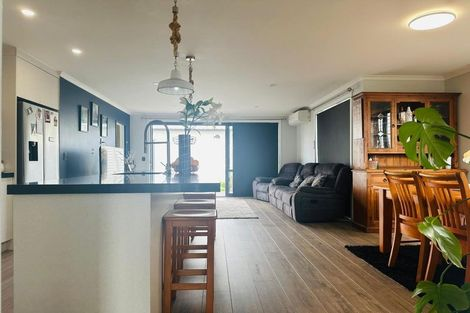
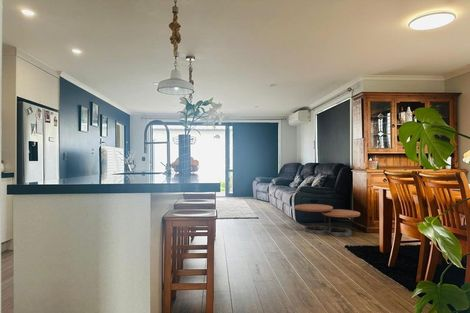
+ coffee table (325, 219)
